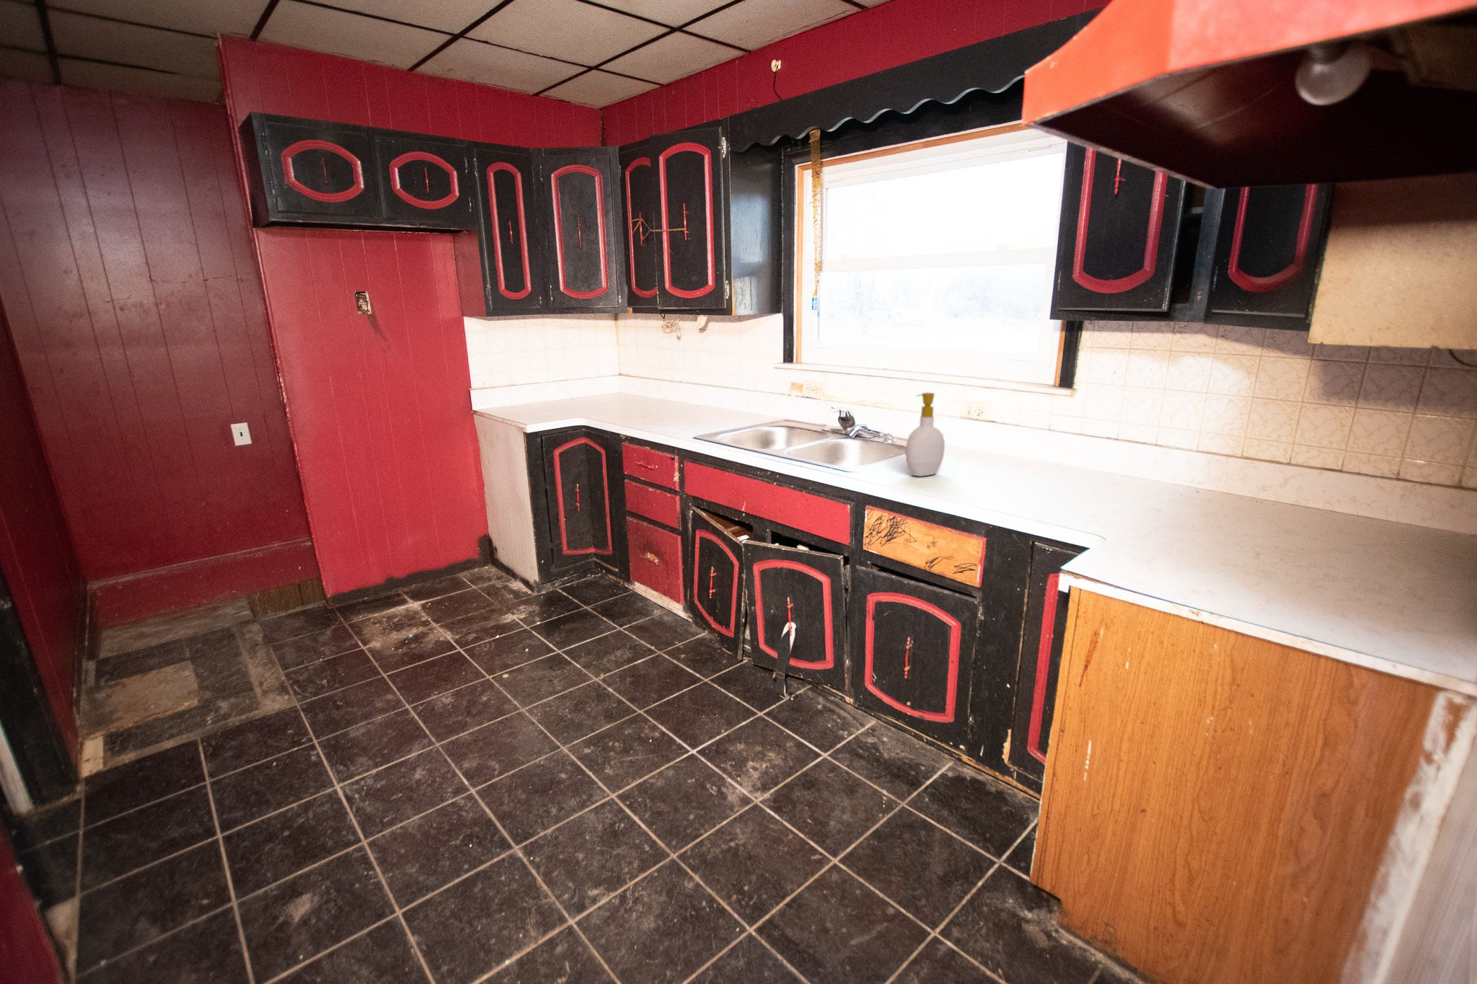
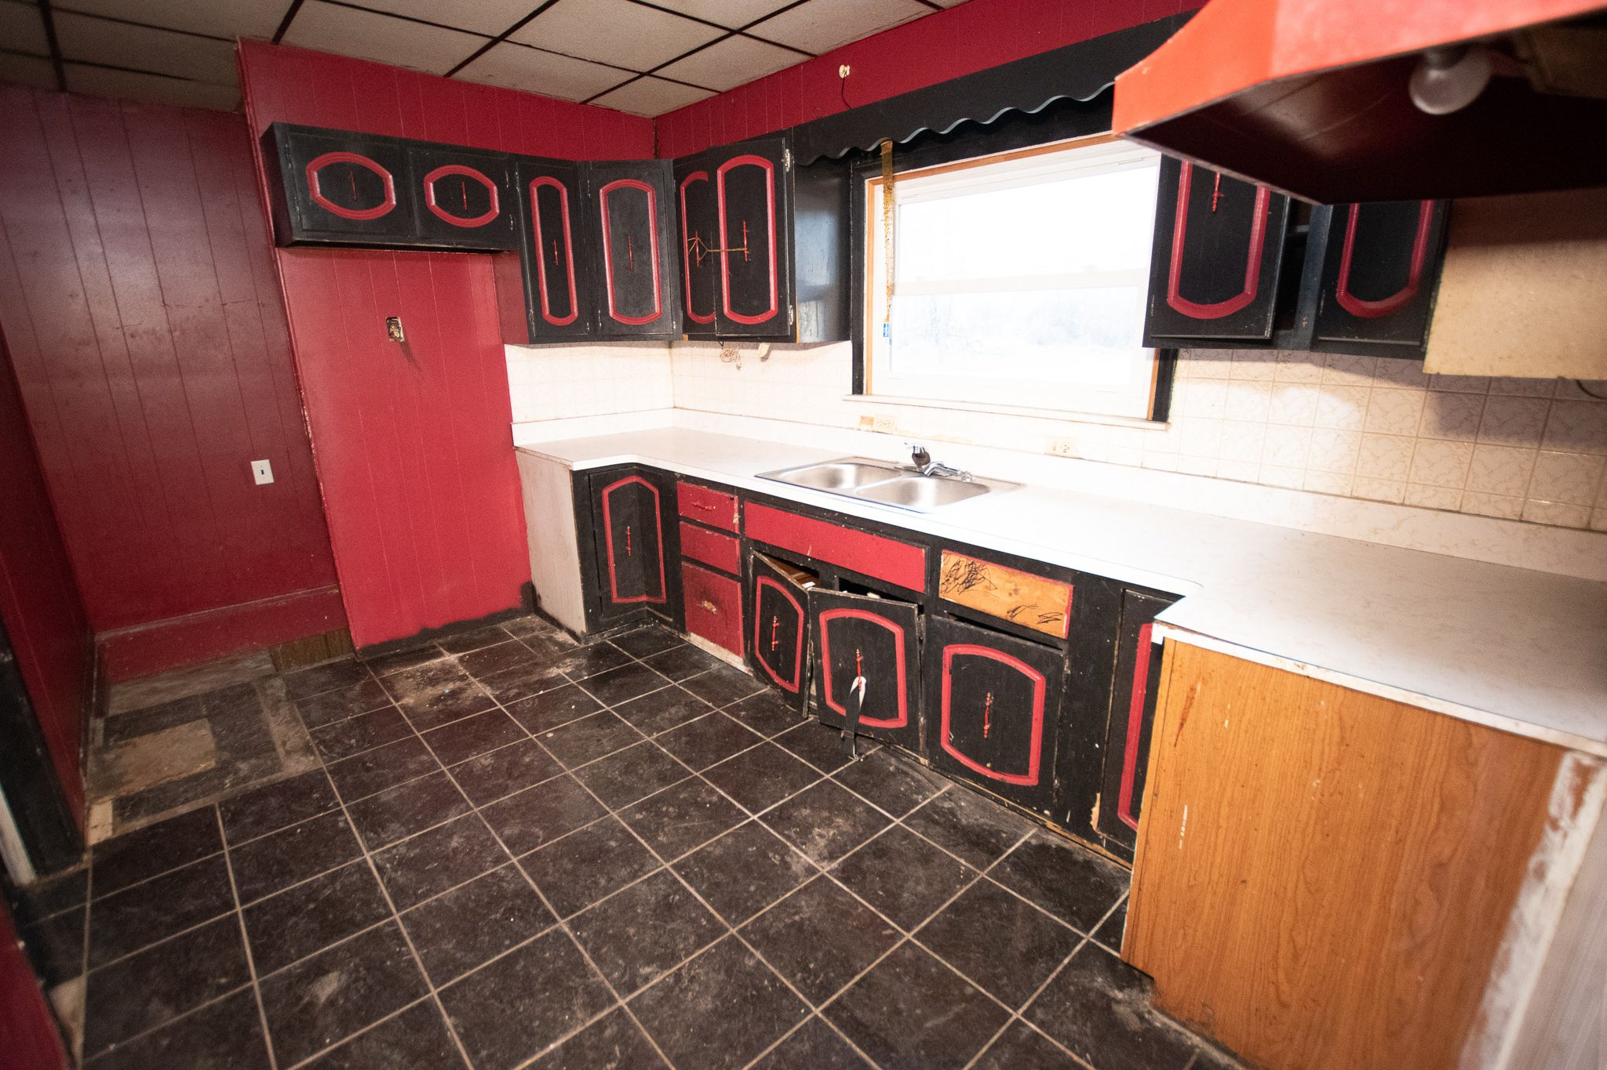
- soap bottle (925, 434)
